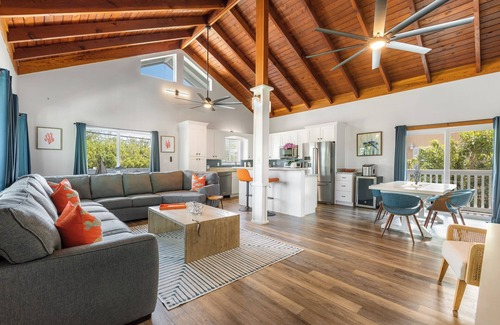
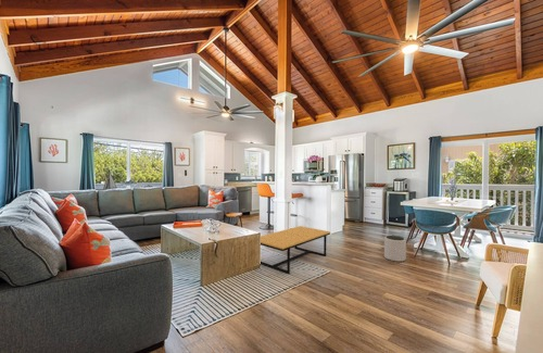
+ plant pot (394, 248)
+ coffee table (292, 247)
